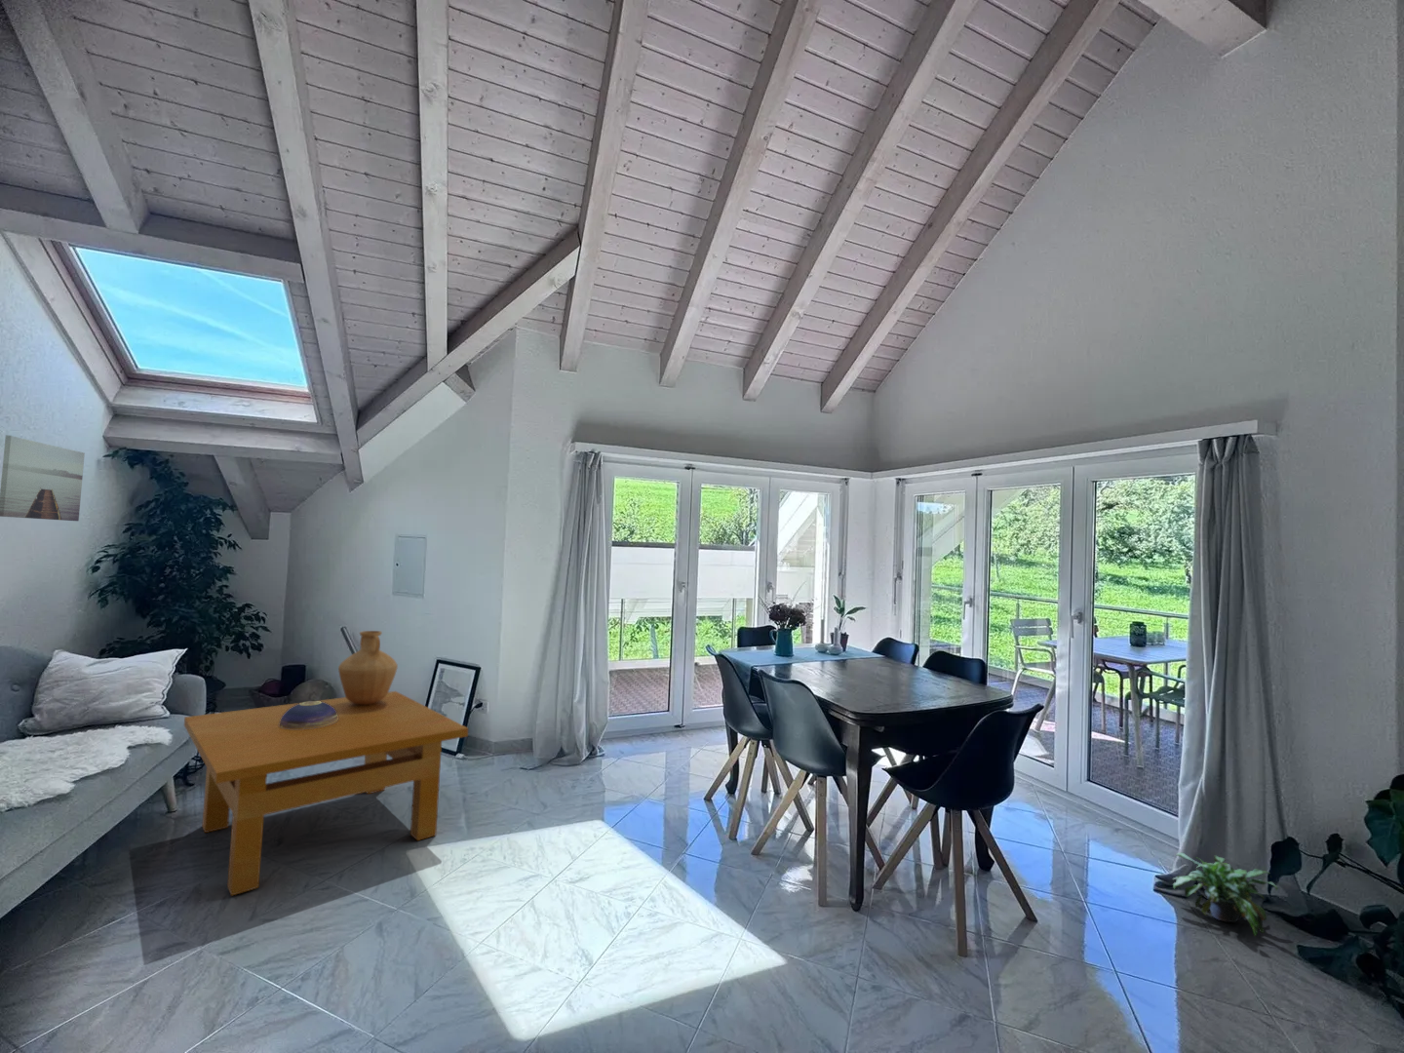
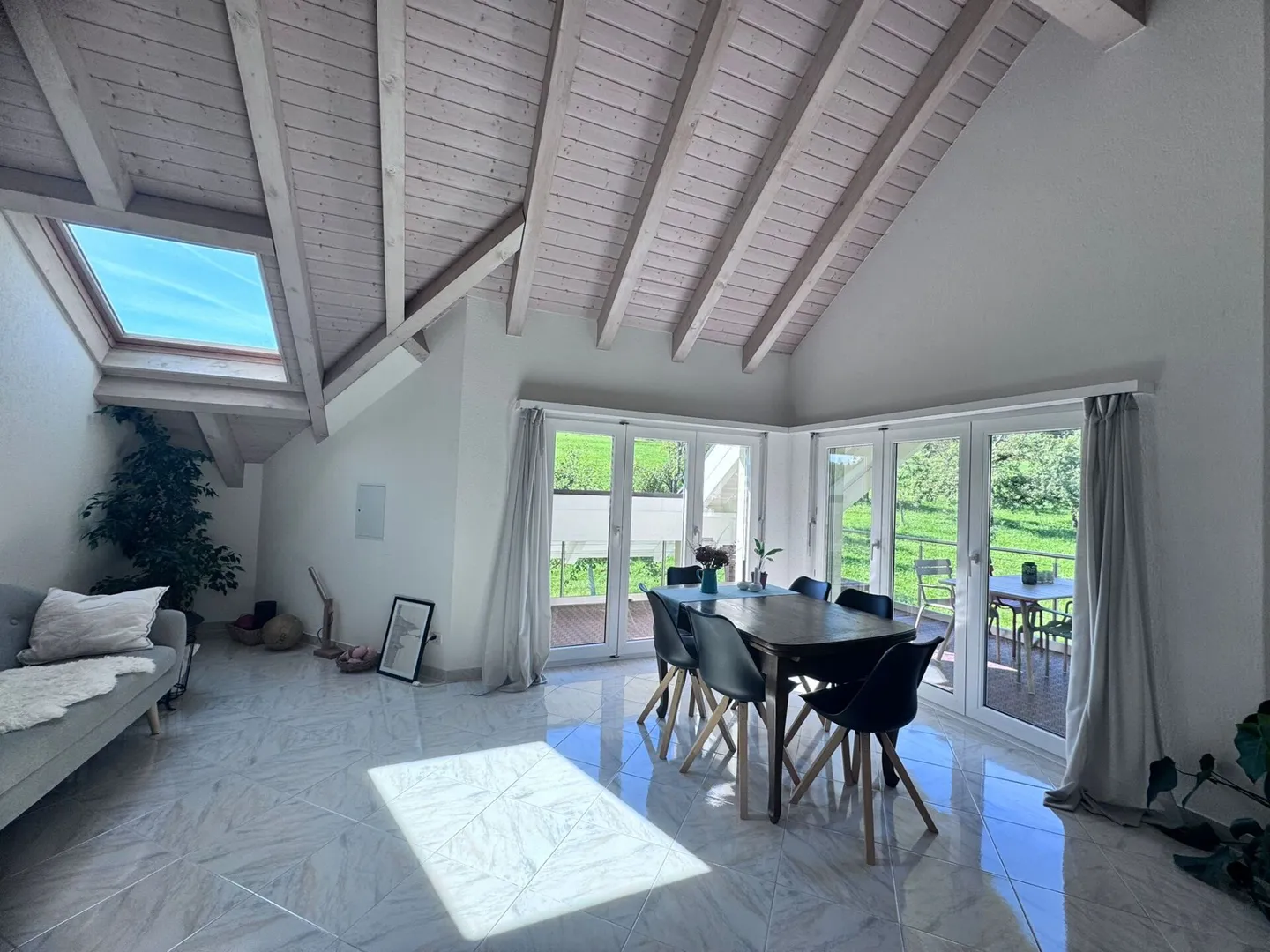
- table (323, 776)
- decorative bowl (310, 711)
- potted plant (1222, 886)
- wall art (45, 481)
- vase (367, 667)
